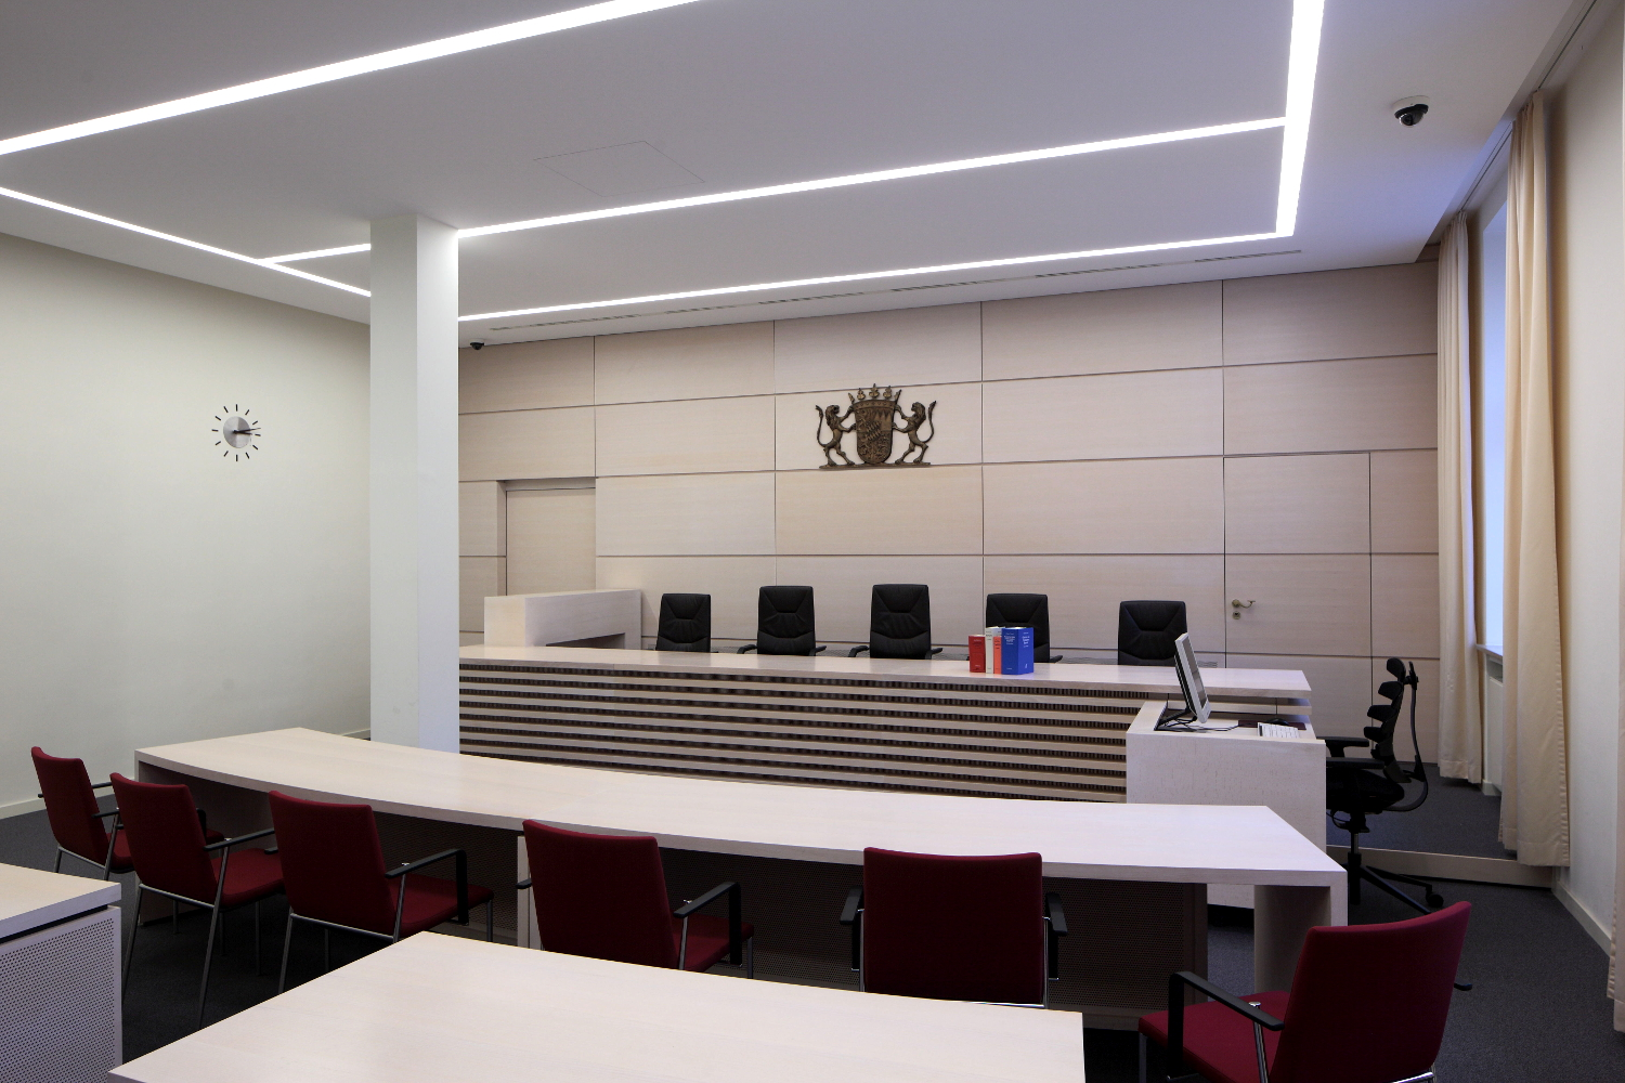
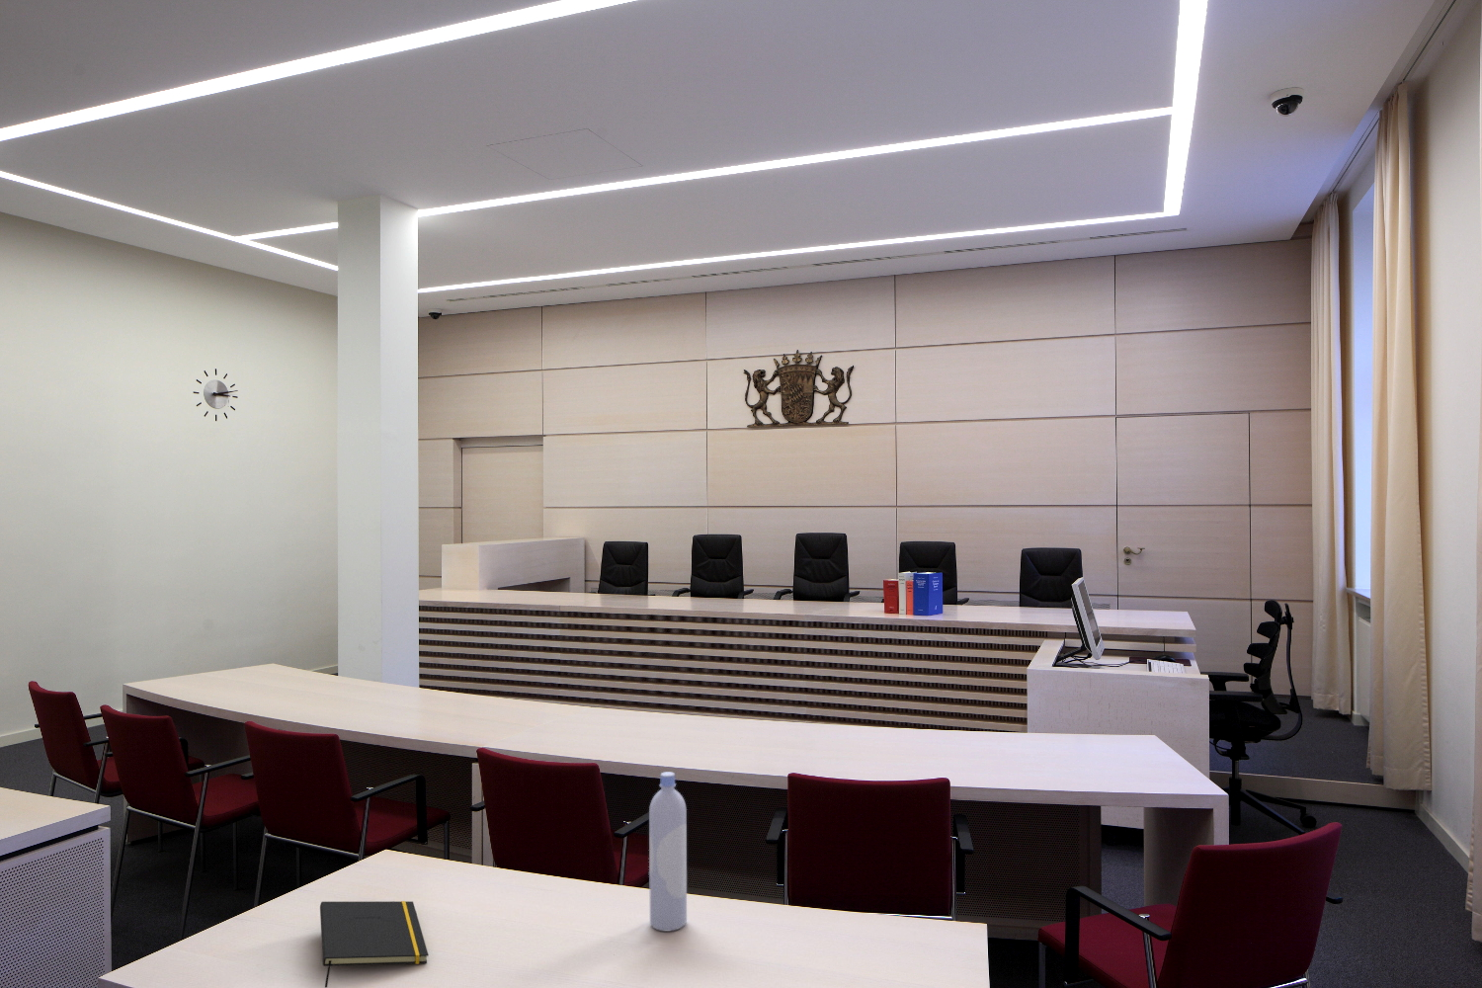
+ bottle (668, 848)
+ notepad (372, 931)
